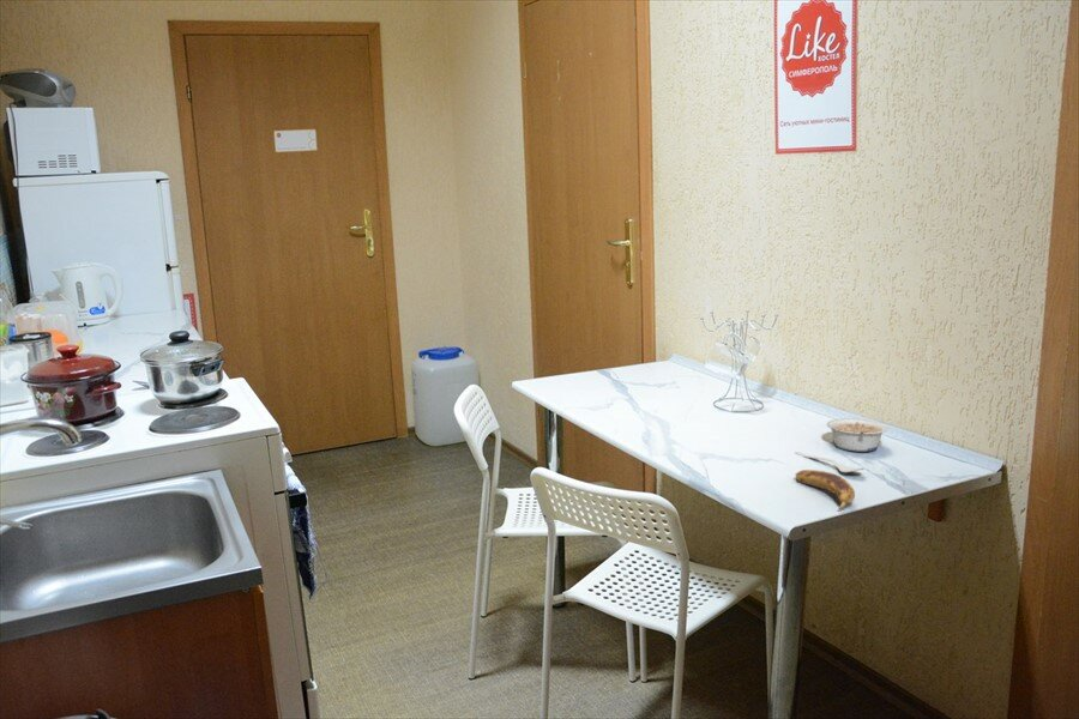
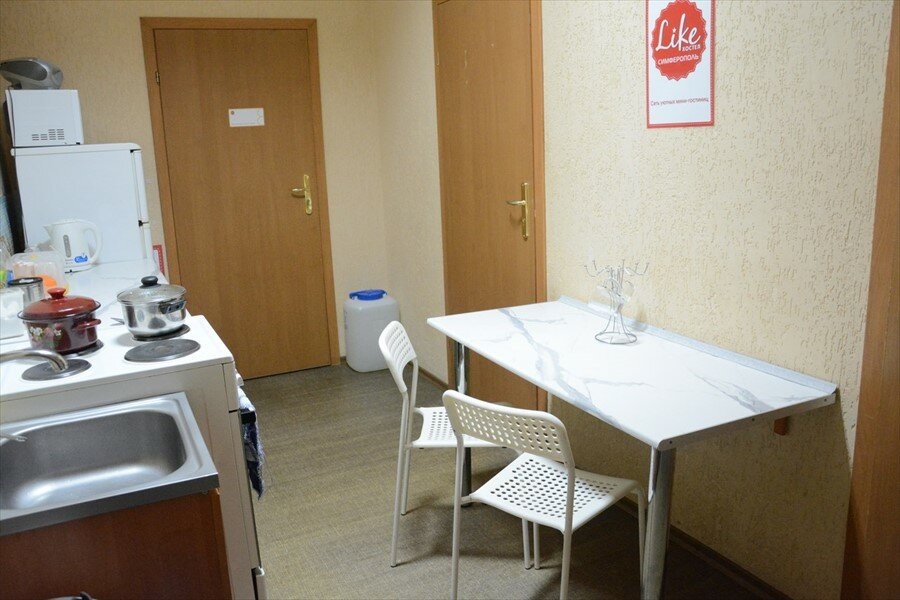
- legume (857, 434)
- spoon (827, 460)
- banana (825, 483)
